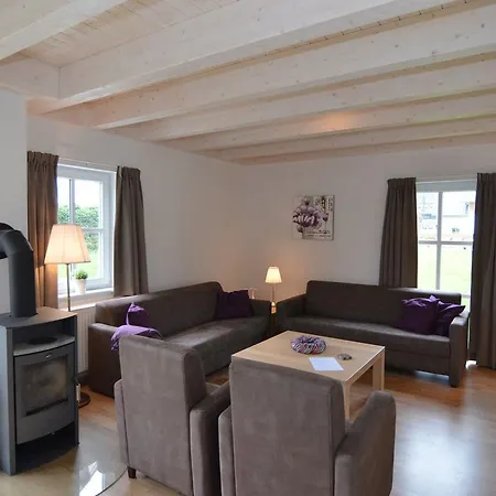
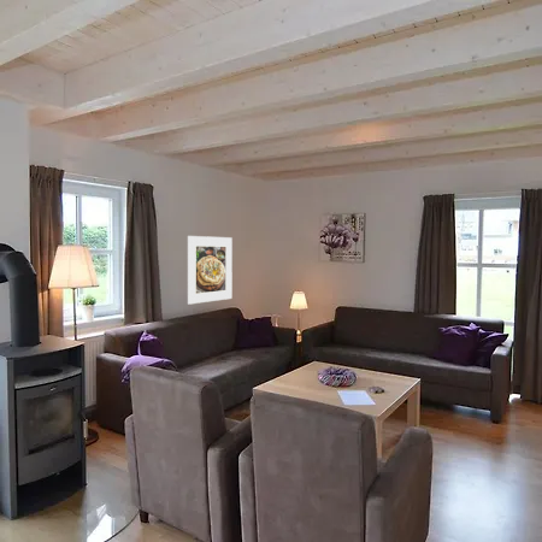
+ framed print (211, 269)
